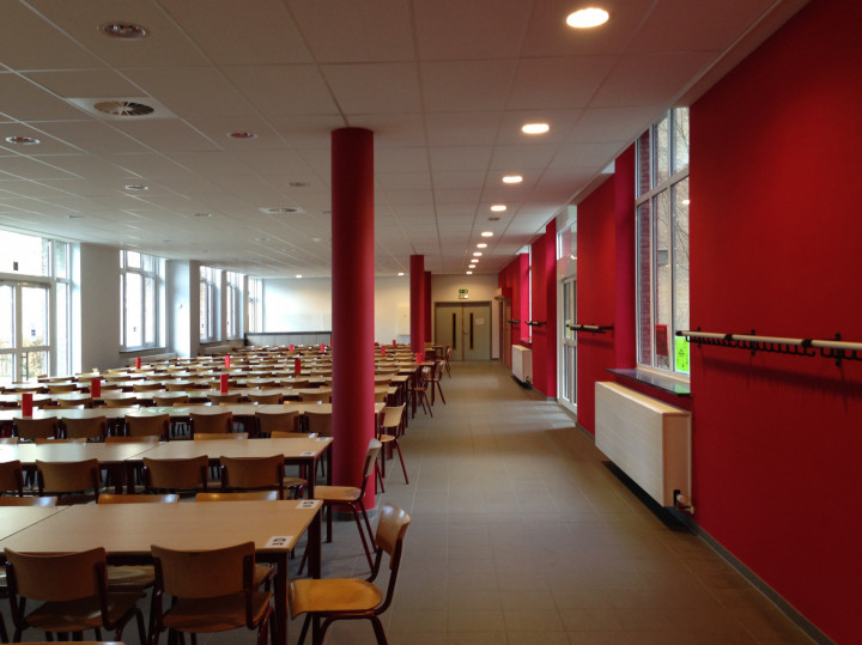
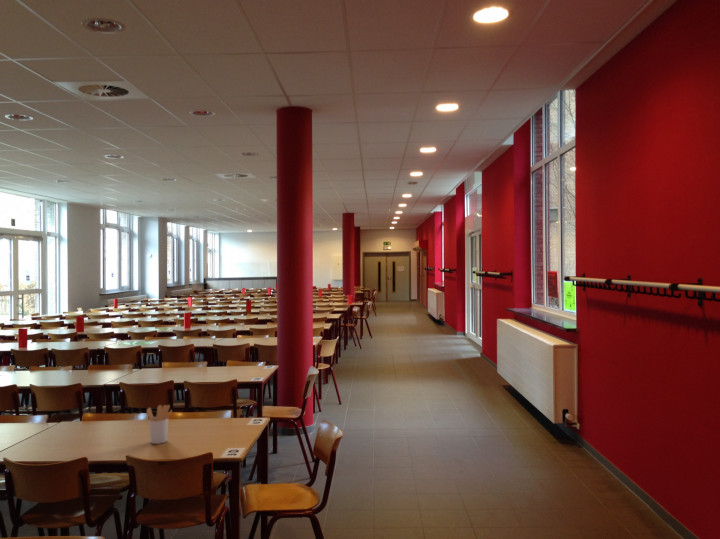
+ utensil holder (160, 423)
